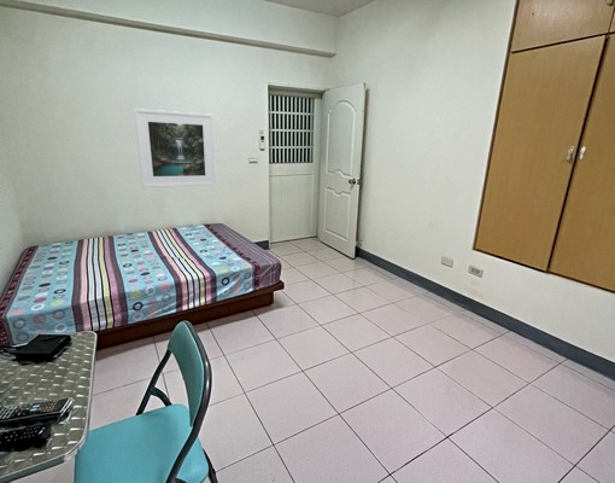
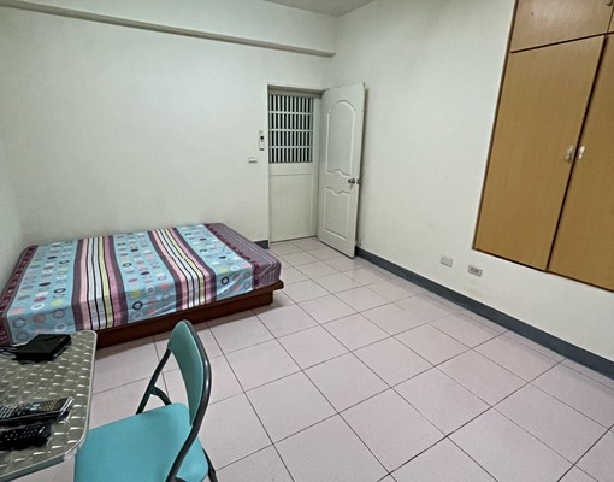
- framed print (177, 150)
